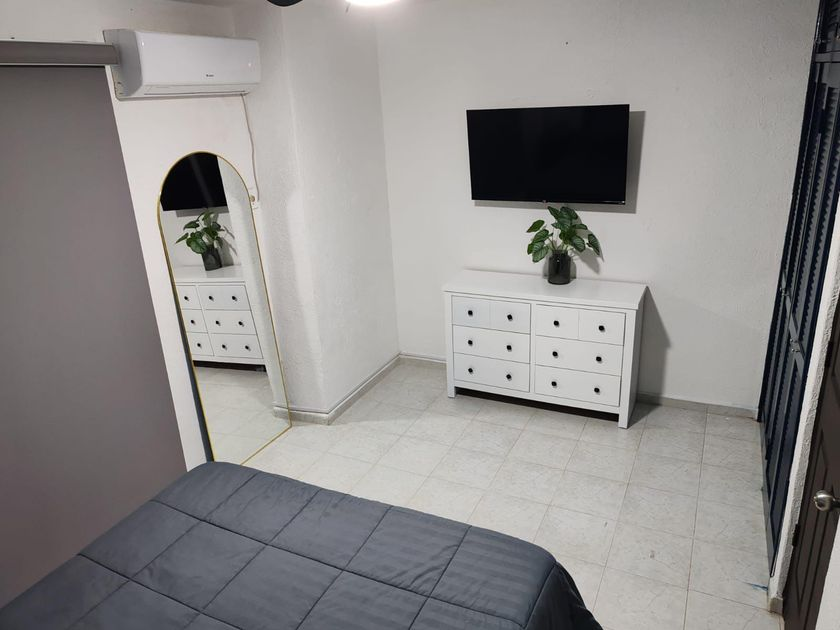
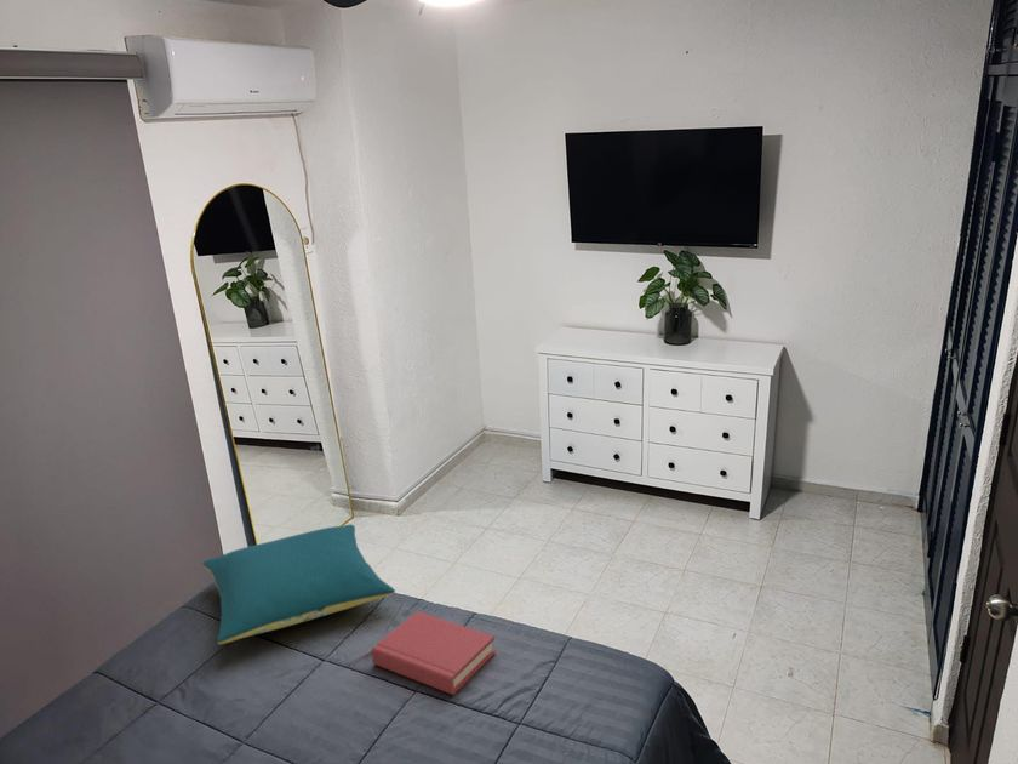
+ hardback book (434, 650)
+ pillow (294, 576)
